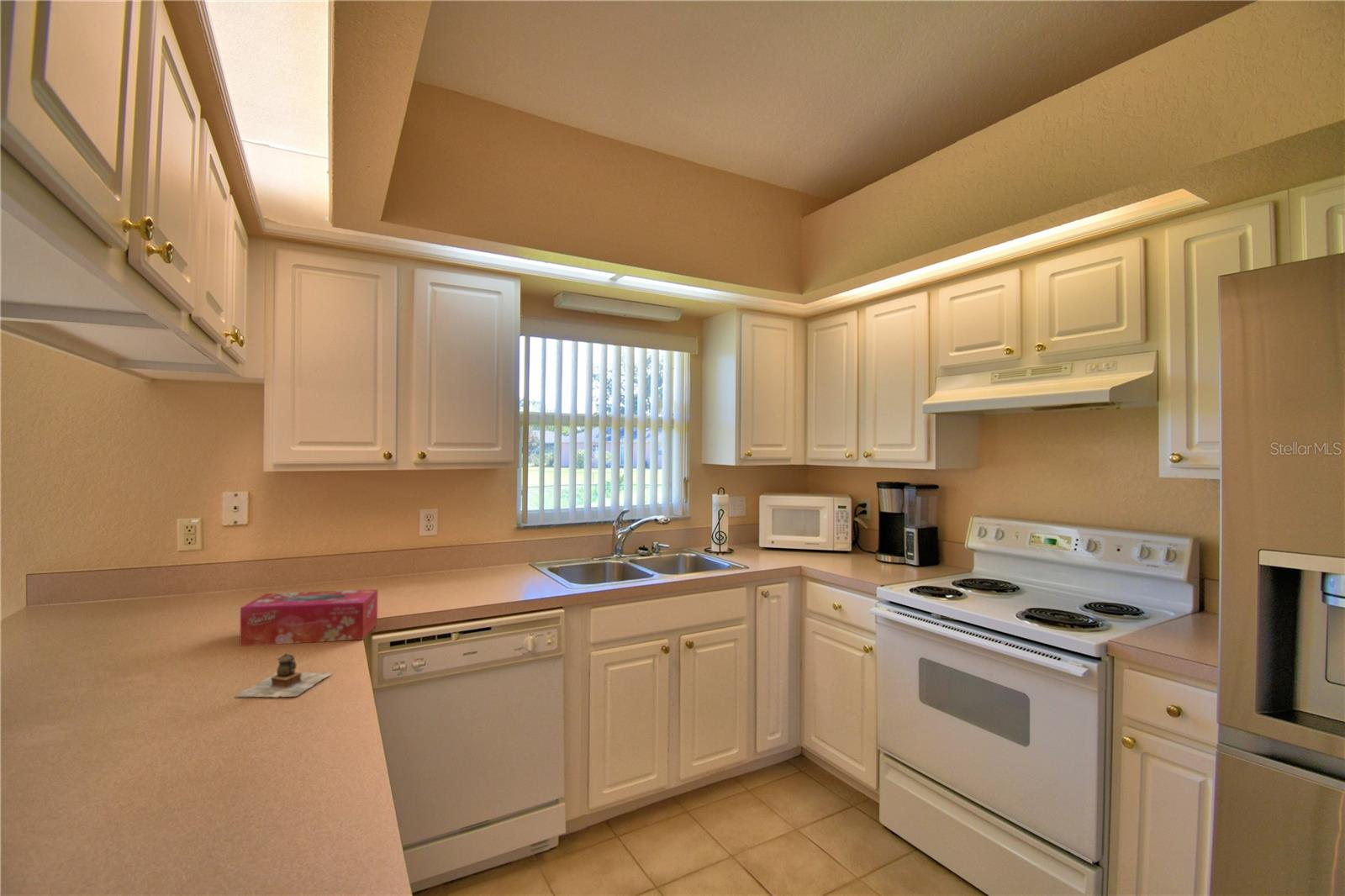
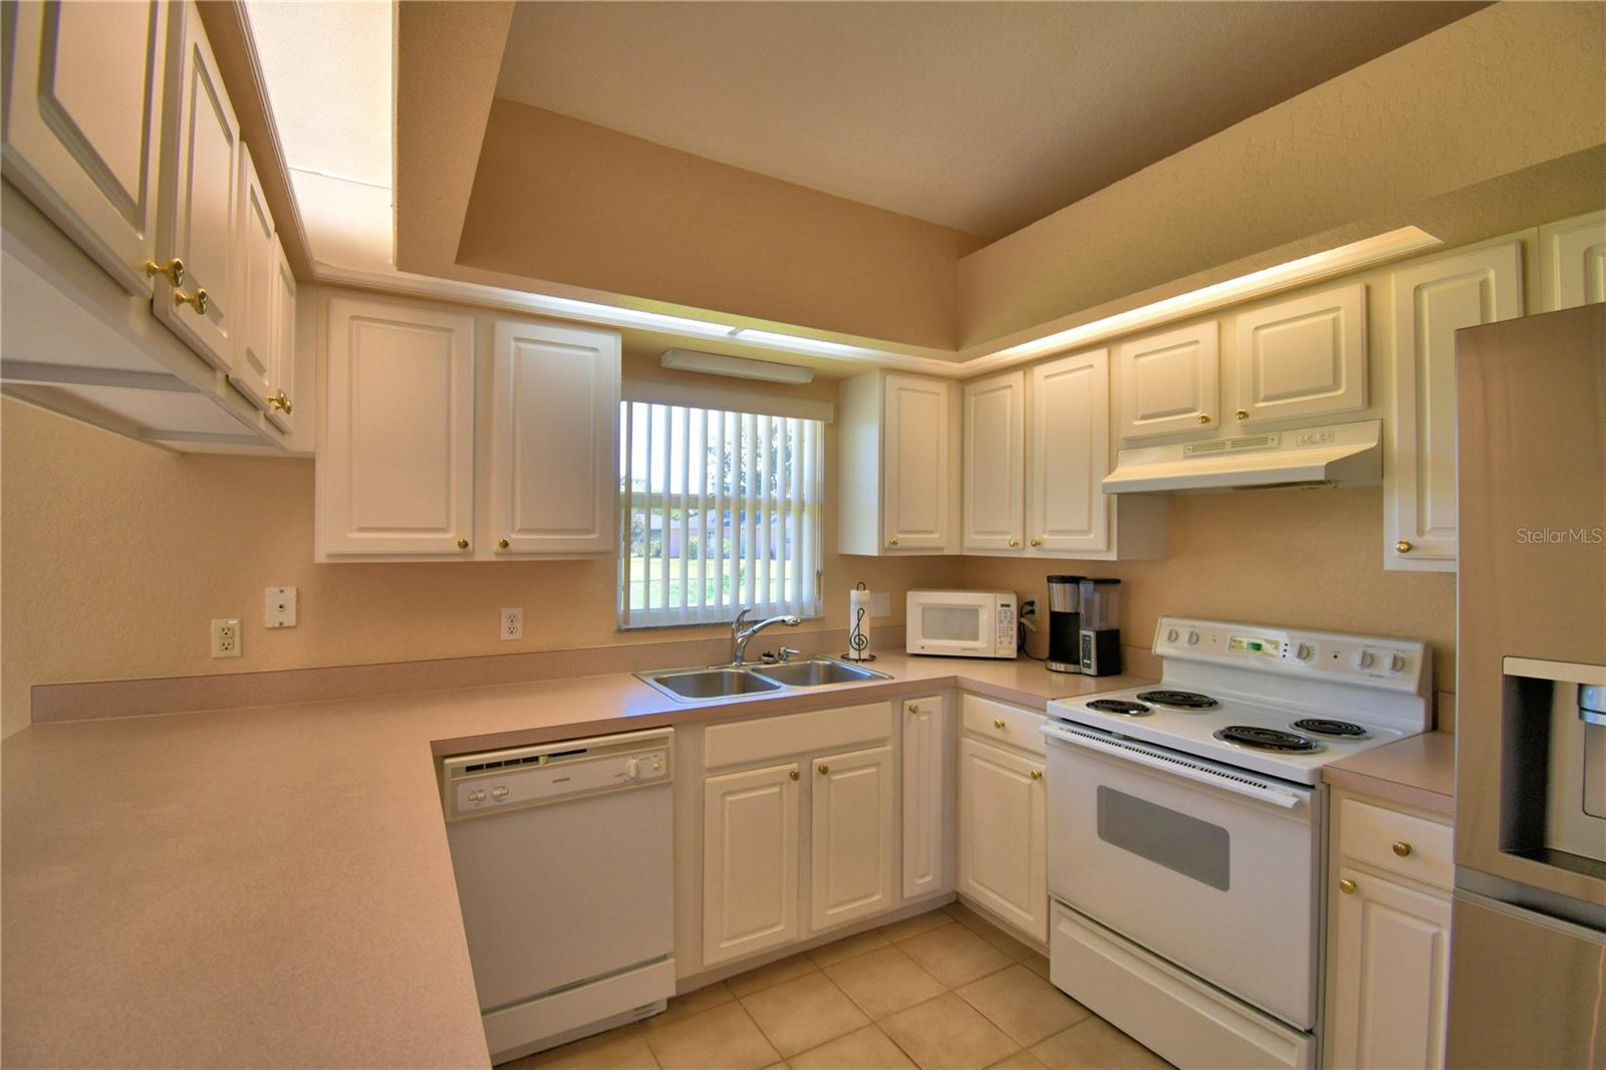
- teapot (286, 668)
- tissue box (313, 615)
